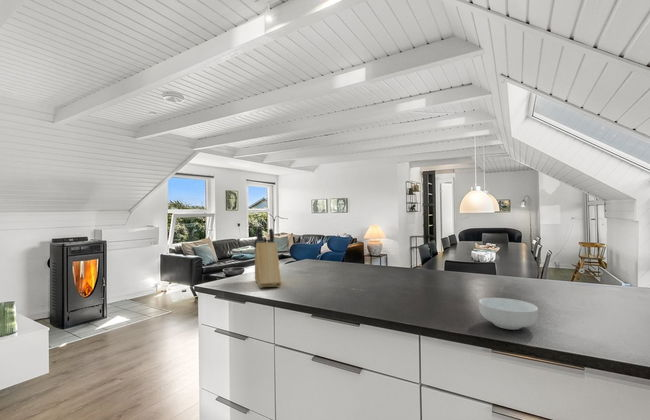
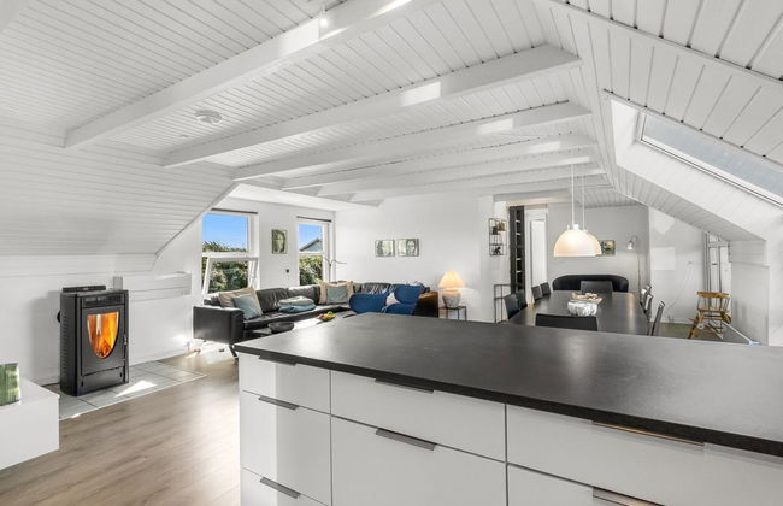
- cereal bowl (507, 314)
- knife block (266, 254)
